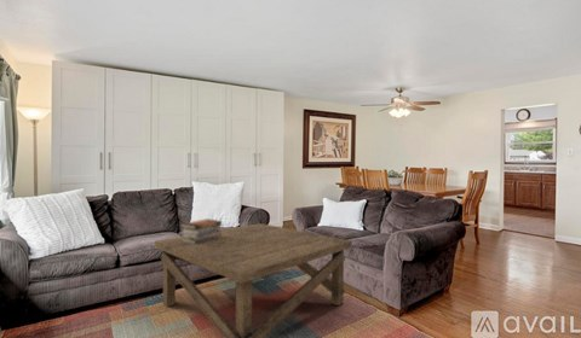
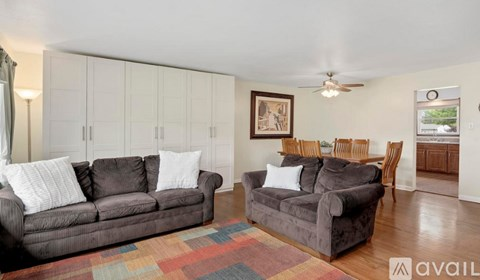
- book stack (201, 231)
- coffee table (253, 272)
